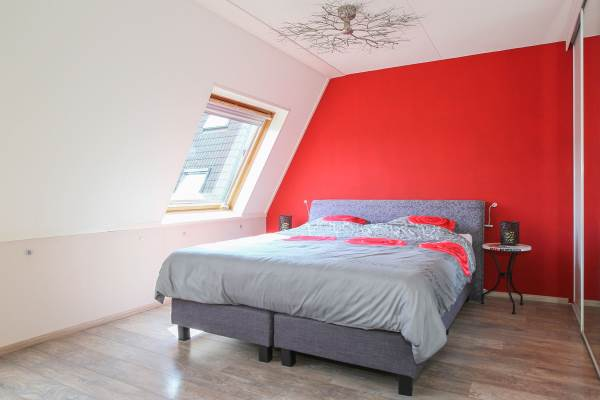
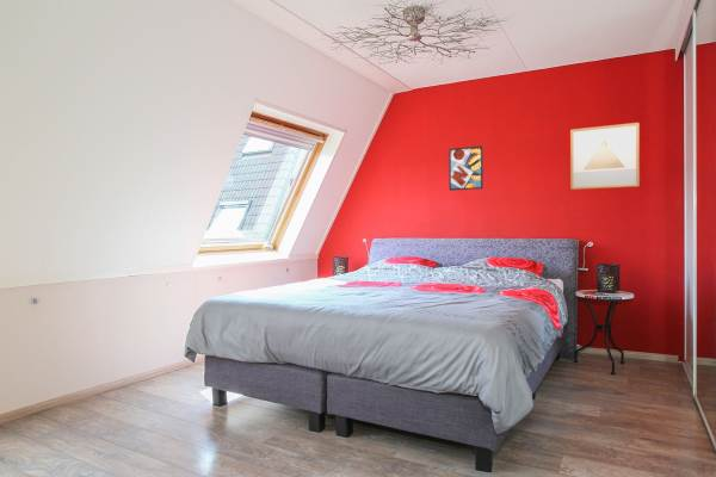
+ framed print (465, 168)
+ wall art (604, 156)
